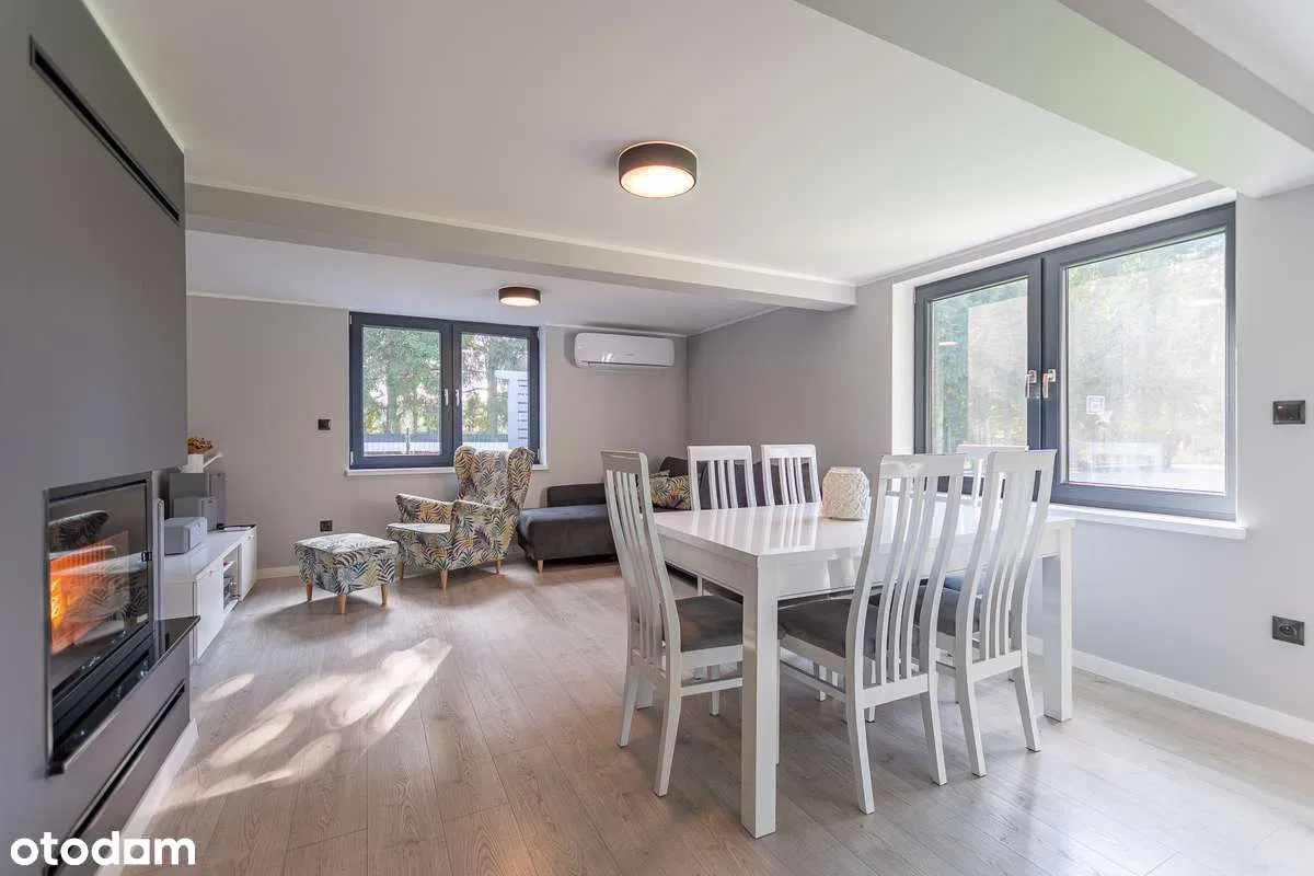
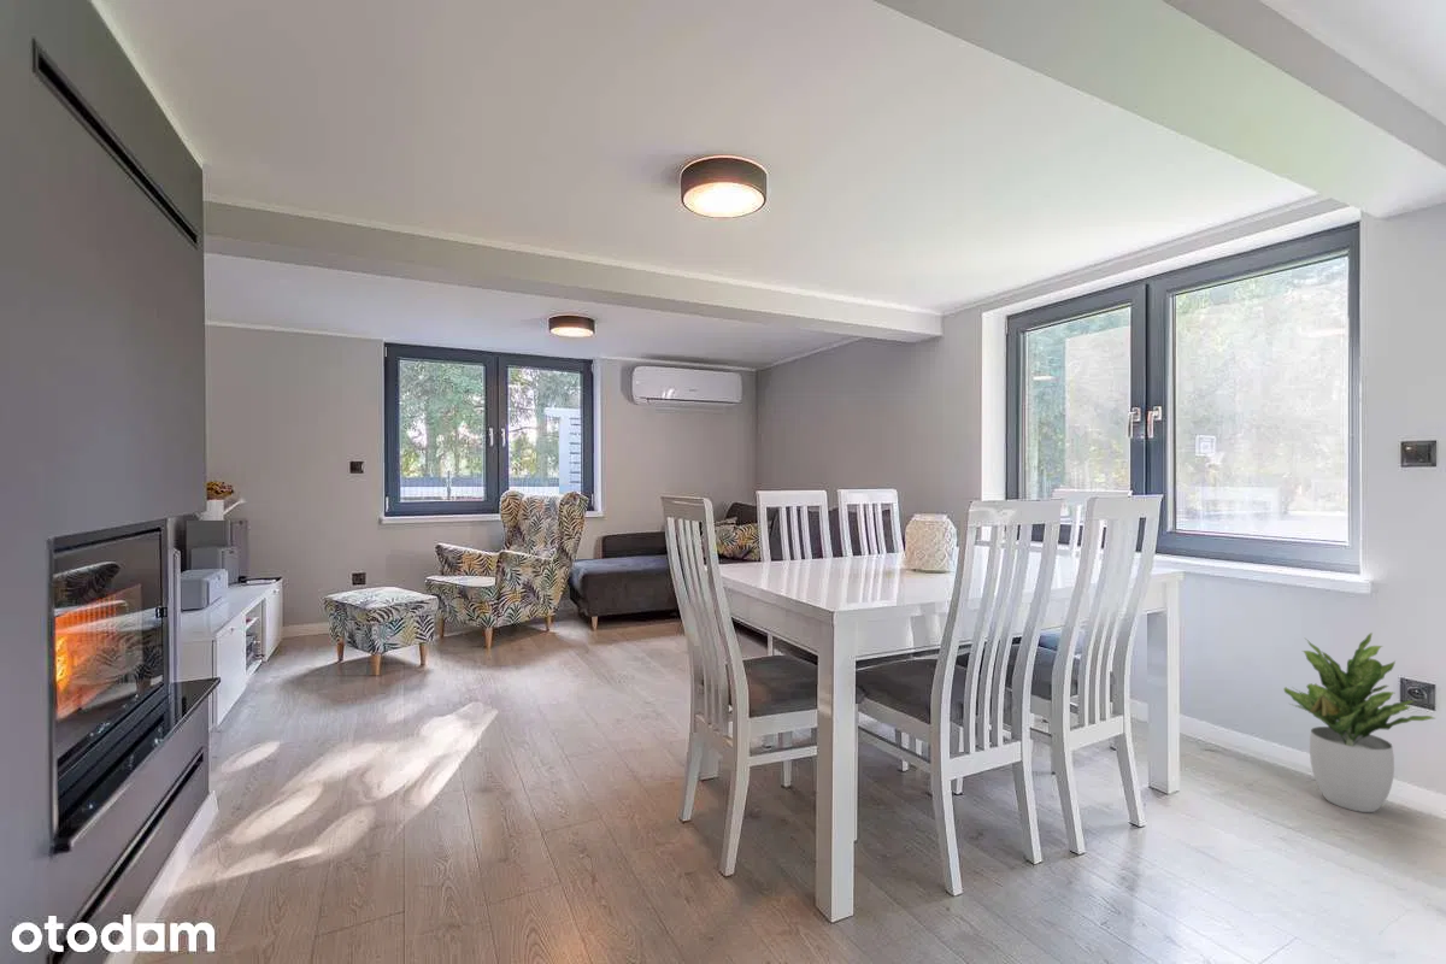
+ potted plant (1345, 717)
